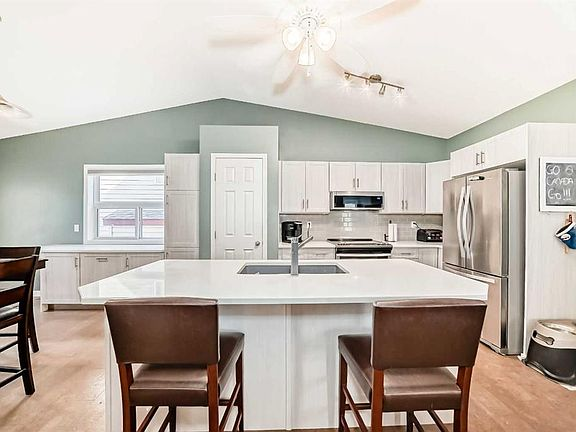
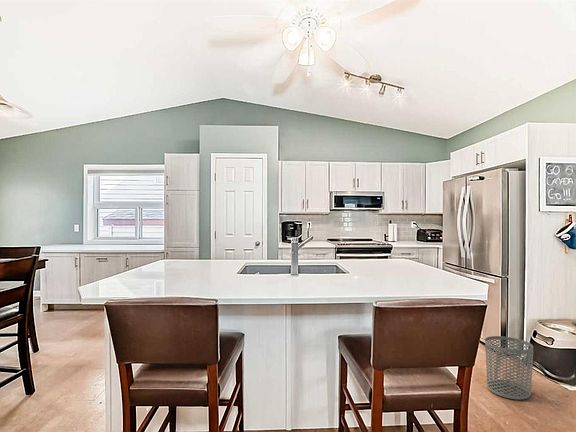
+ waste bin (508, 366)
